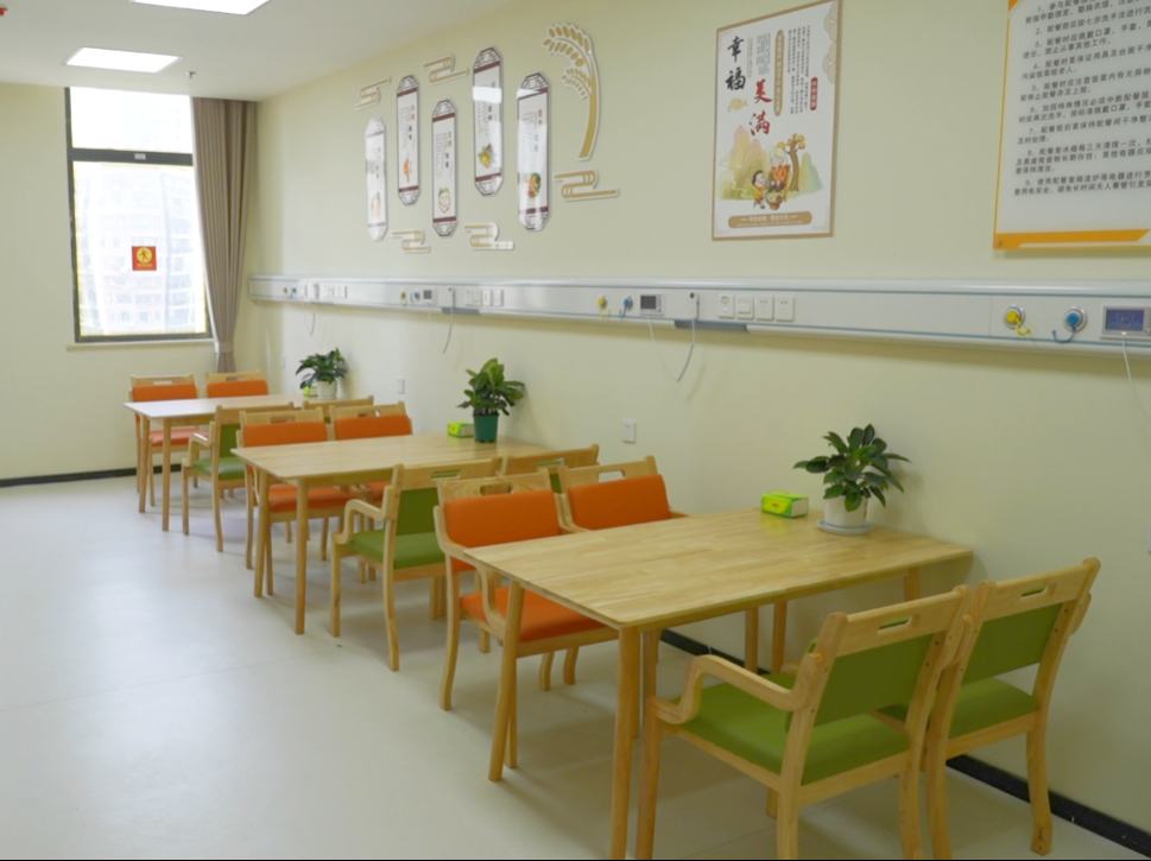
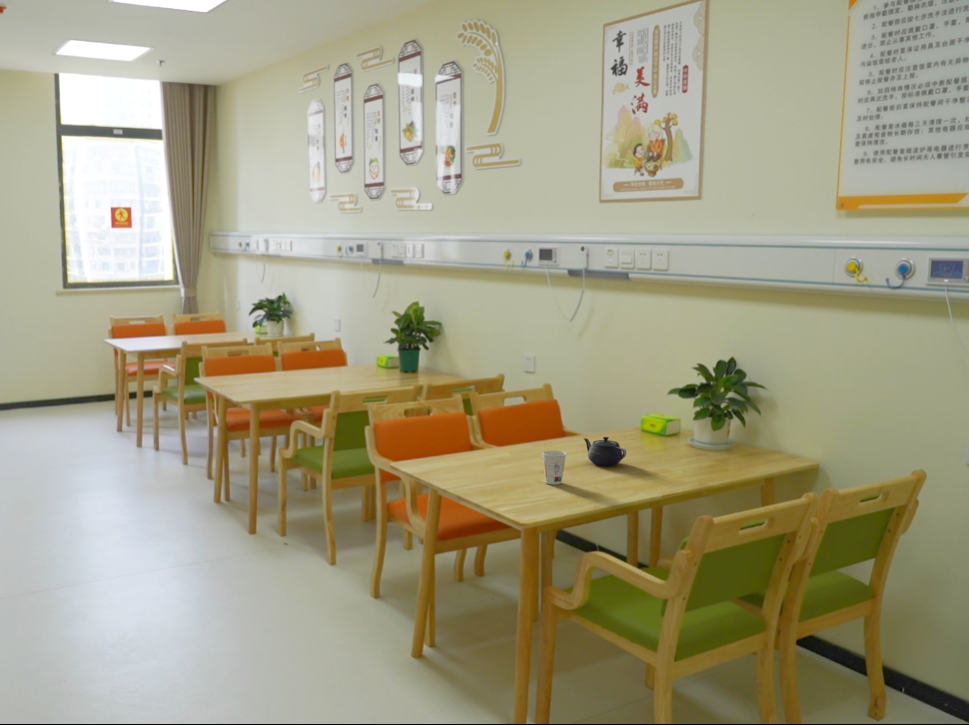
+ cup (553, 467)
+ teapot (603, 450)
